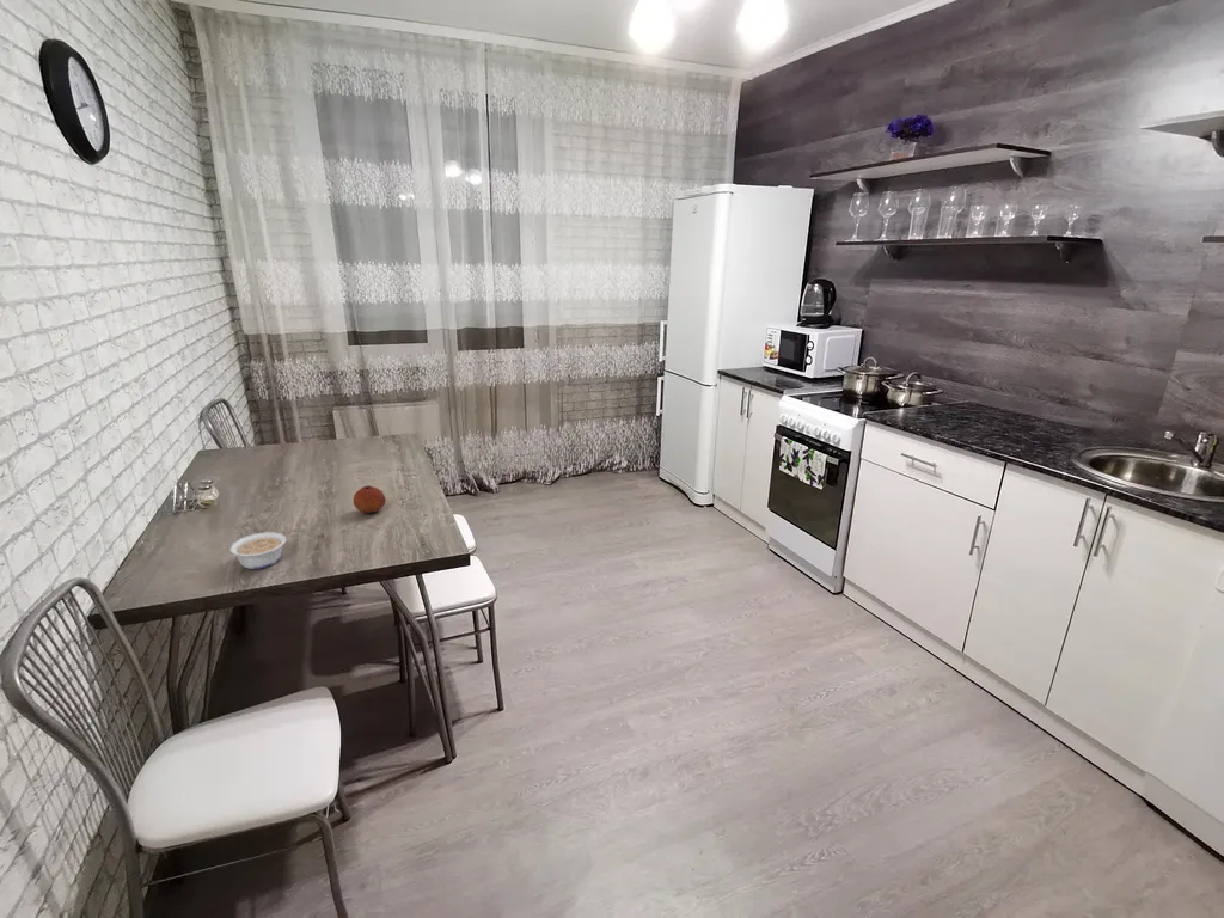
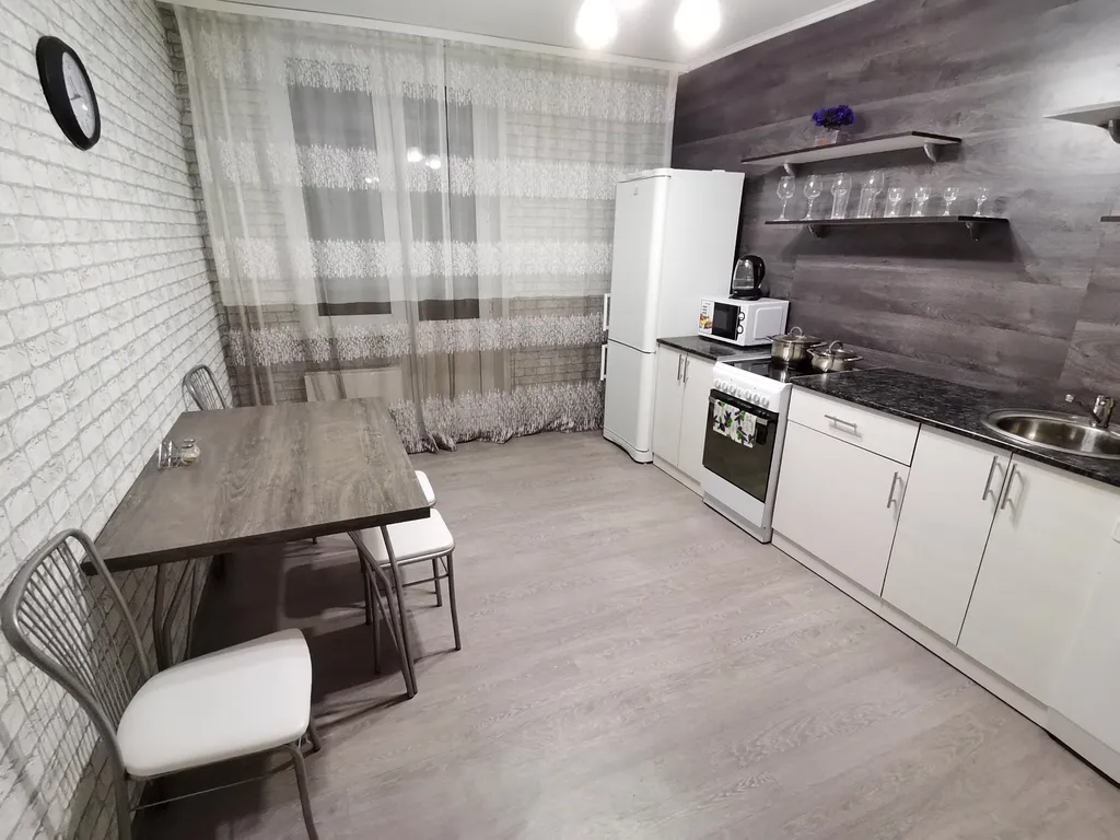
- legume (258, 551)
- fruit (369, 498)
